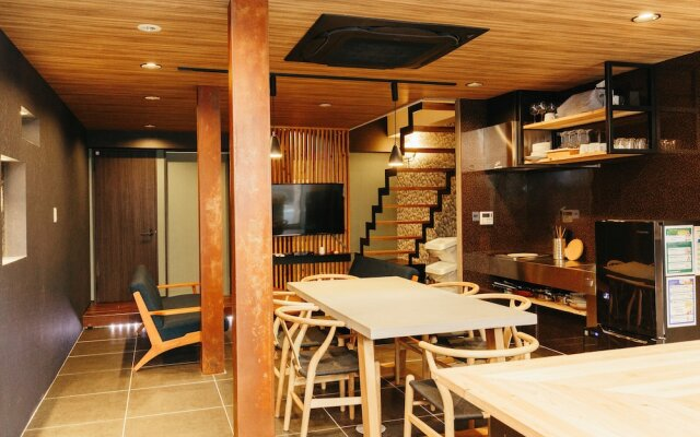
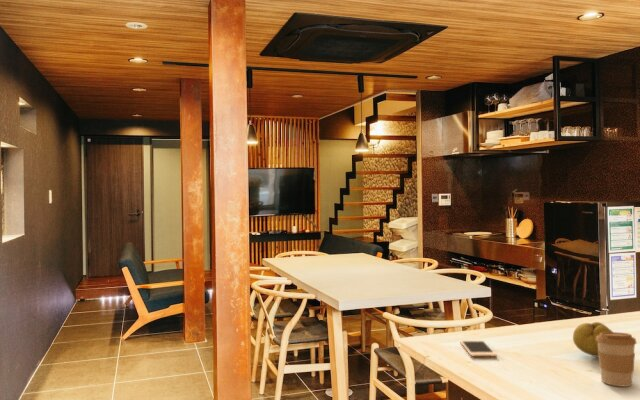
+ fruit (595, 339)
+ coffee cup (616, 356)
+ cell phone (477, 347)
